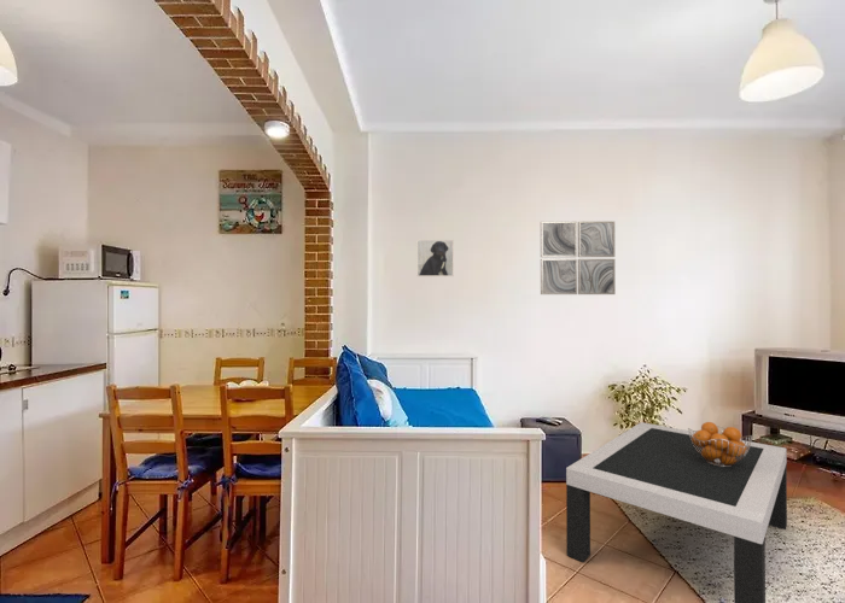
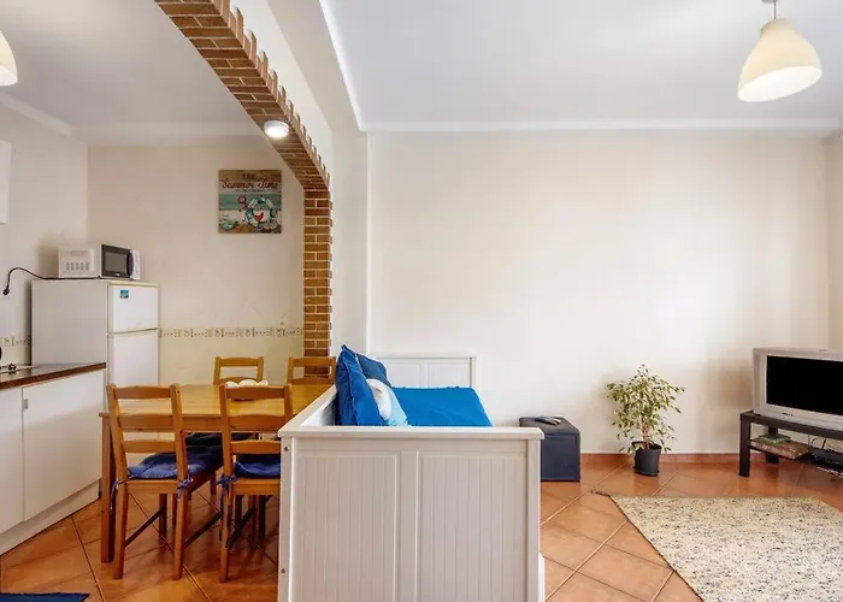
- fruit basket (718, 443)
- wall art (576, 259)
- coffee table (683, 498)
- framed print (435, 258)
